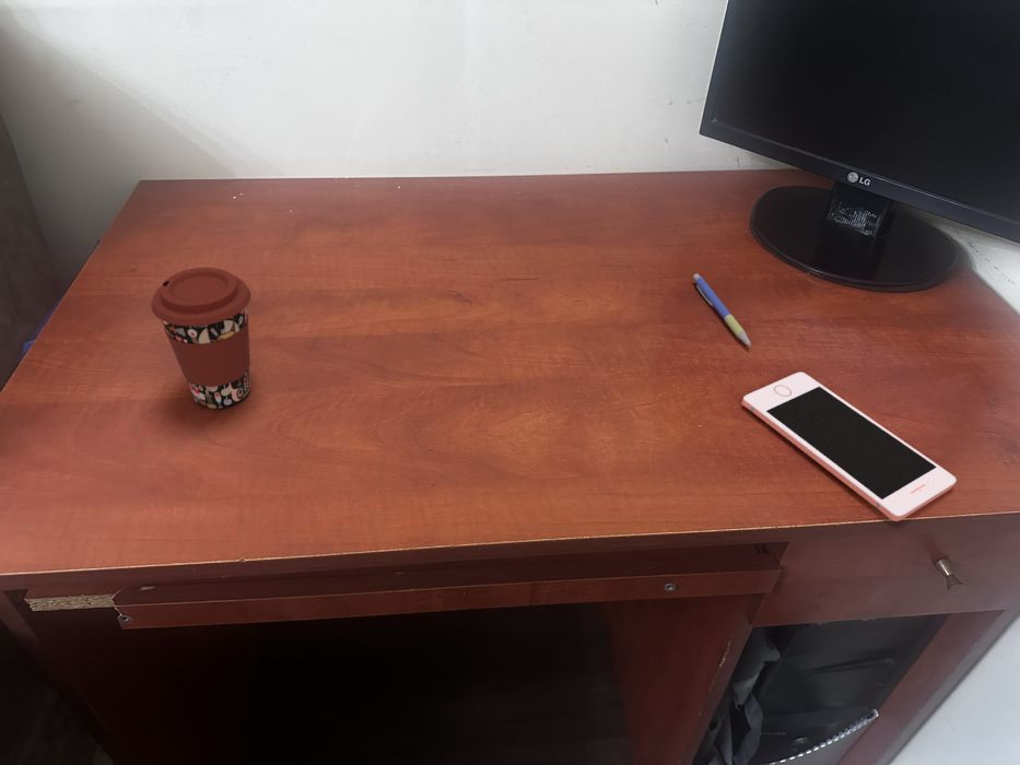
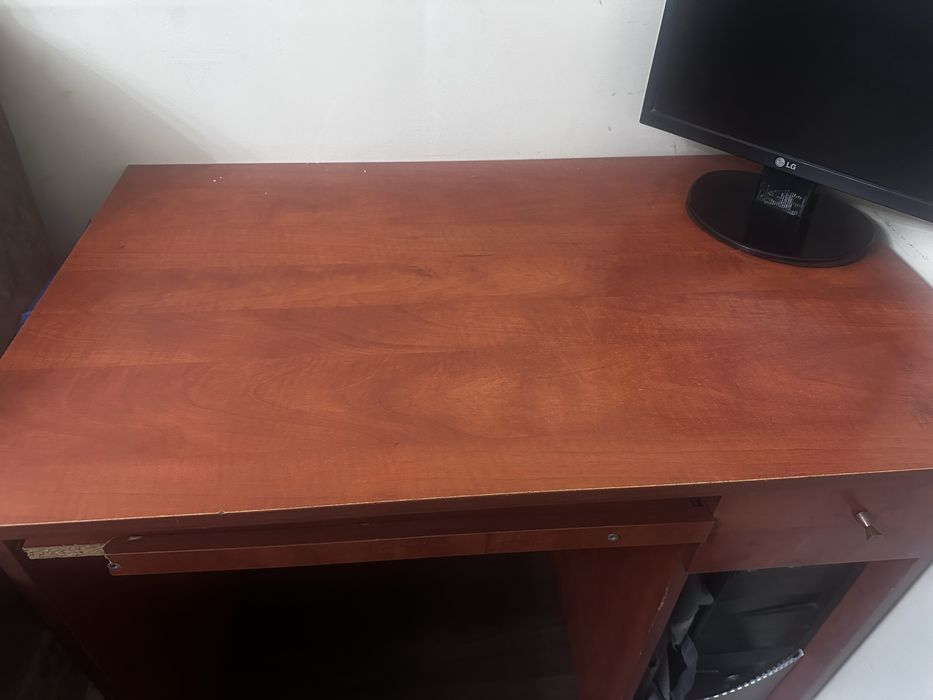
- pen (722, 308)
- cell phone (843, 439)
- coffee cup (211, 341)
